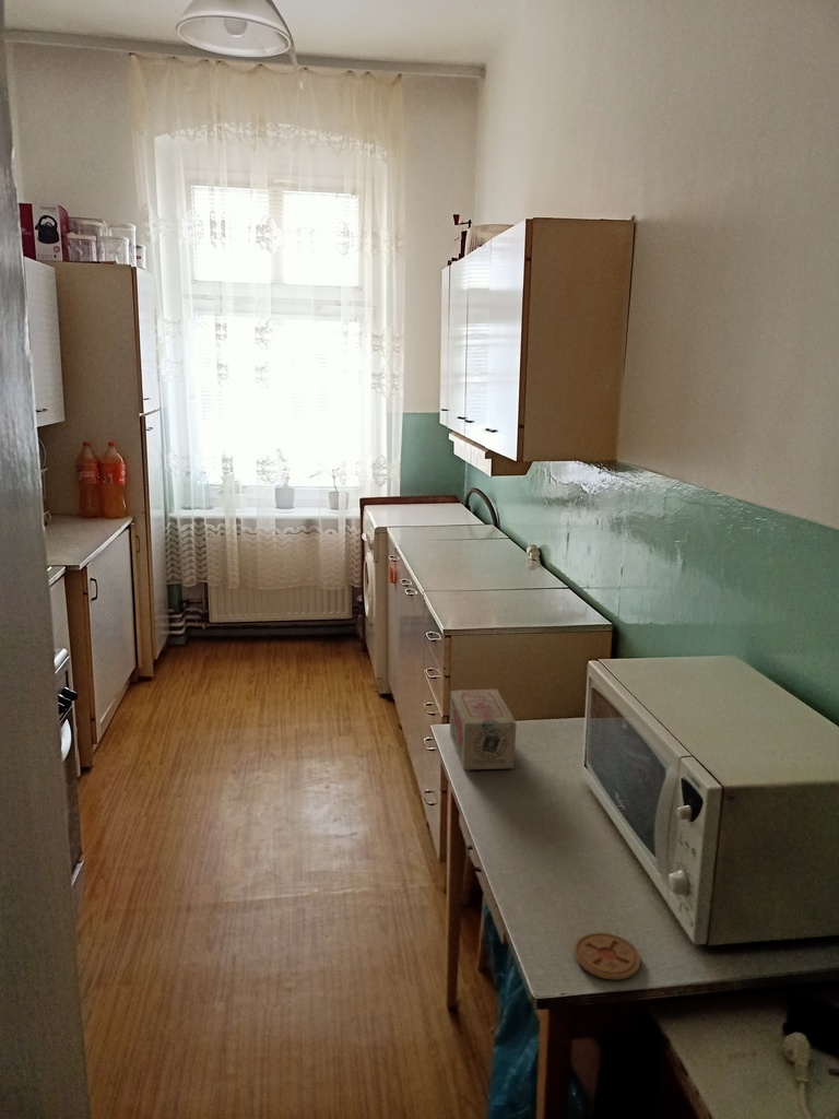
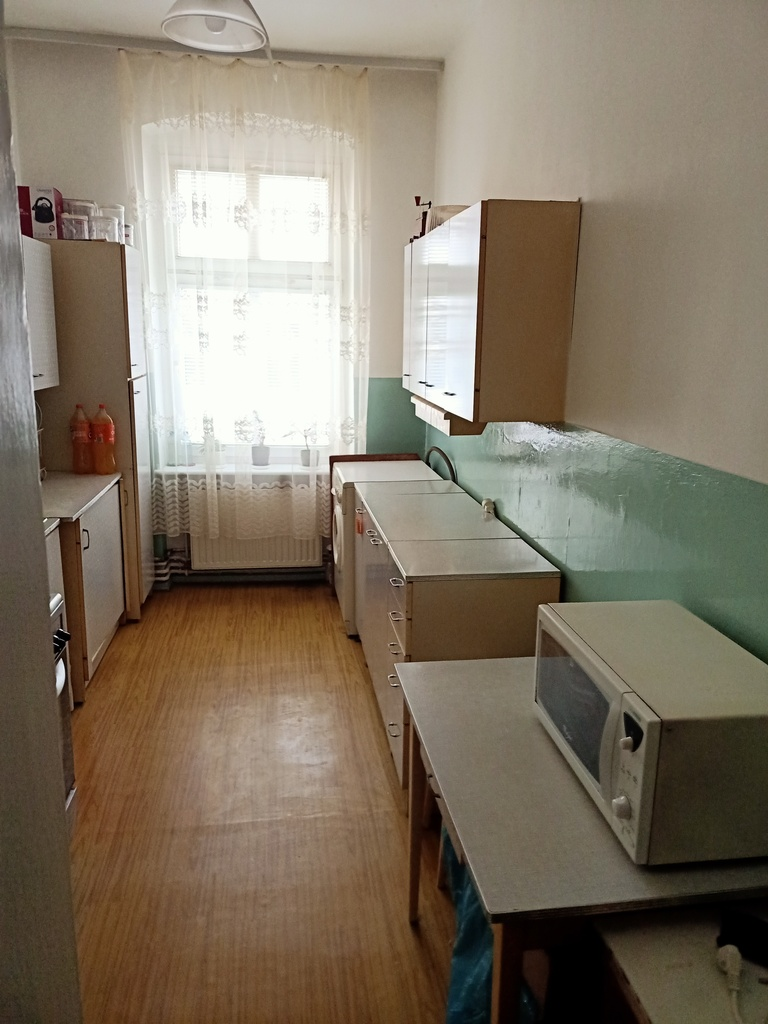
- coaster (606, 955)
- tea box (481, 728)
